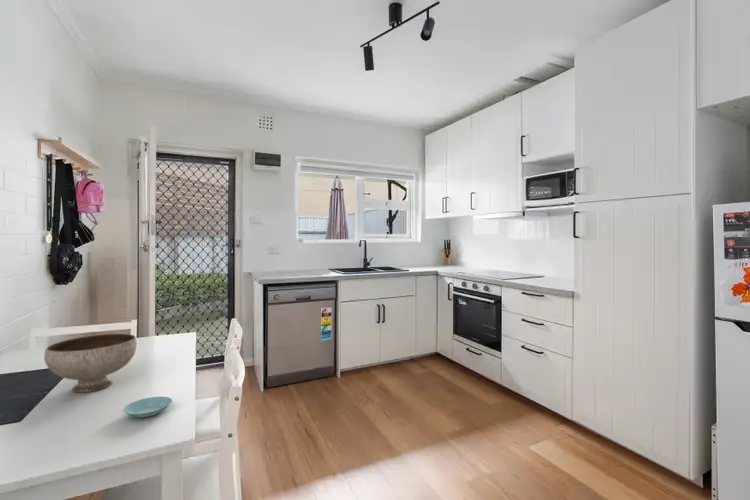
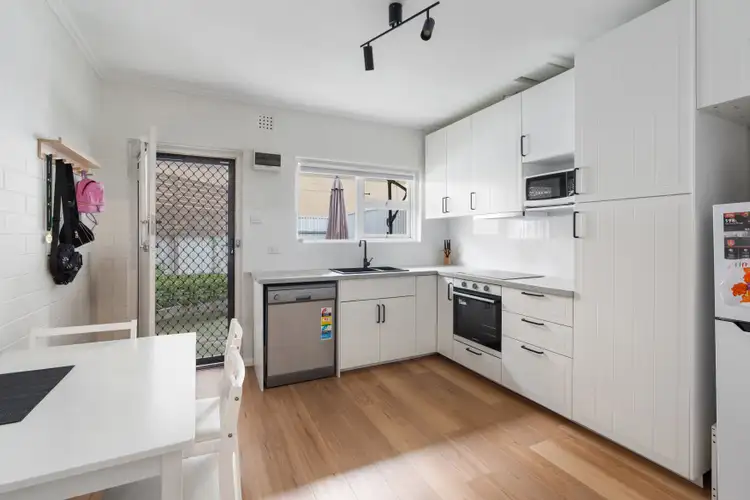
- bowl (93, 363)
- saucer (148, 408)
